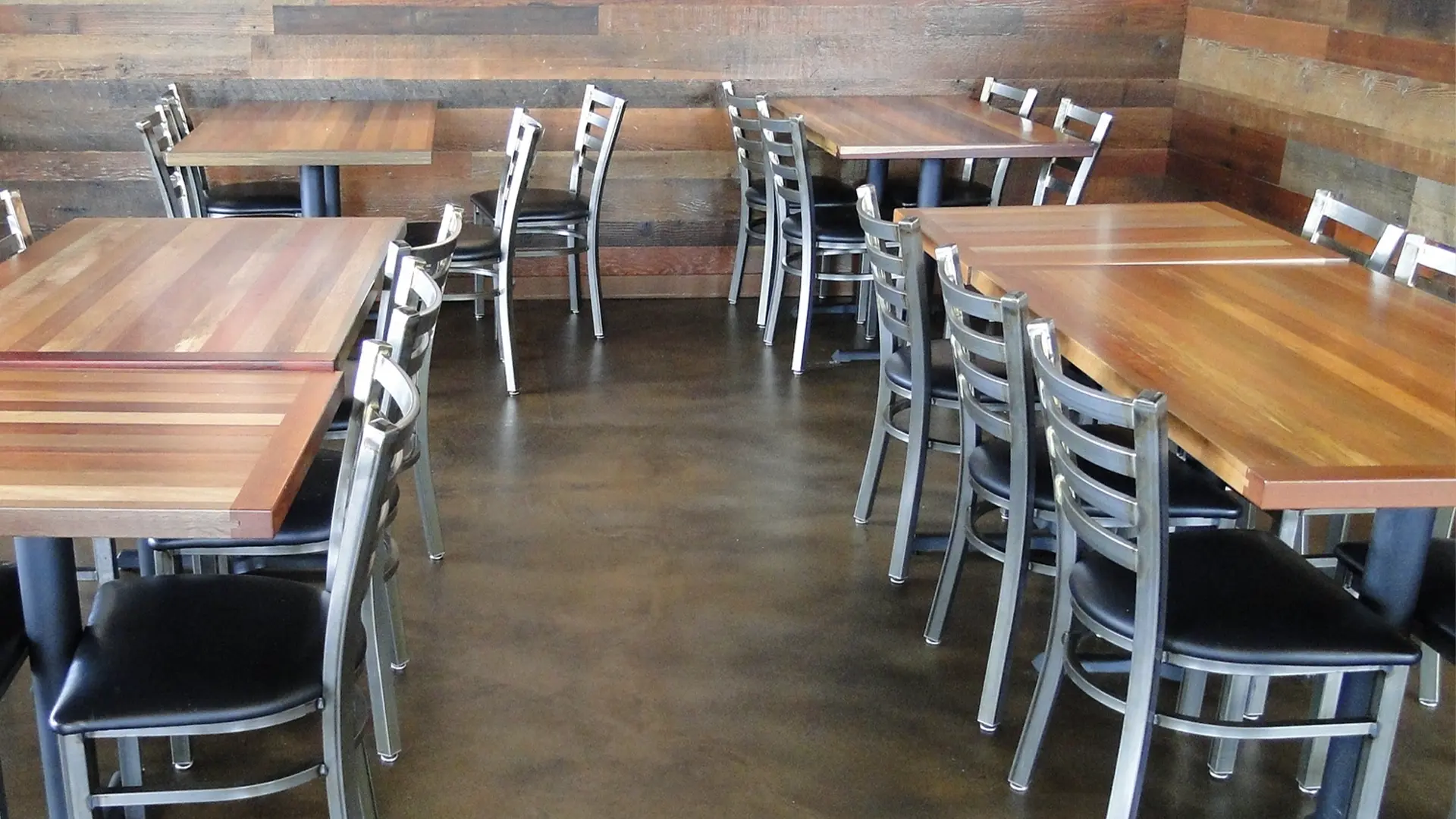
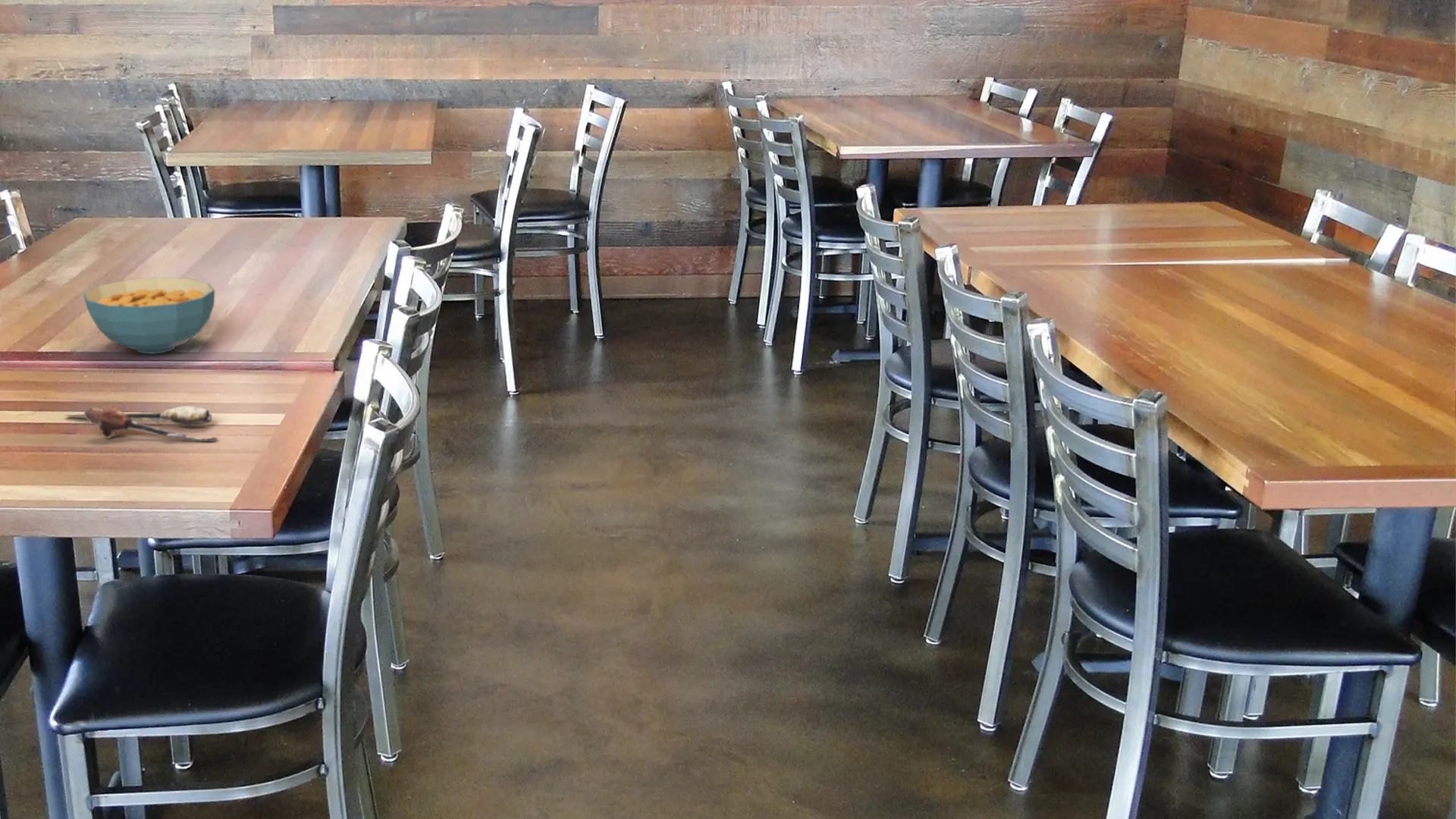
+ spoon (138, 413)
+ cereal bowl (152, 320)
